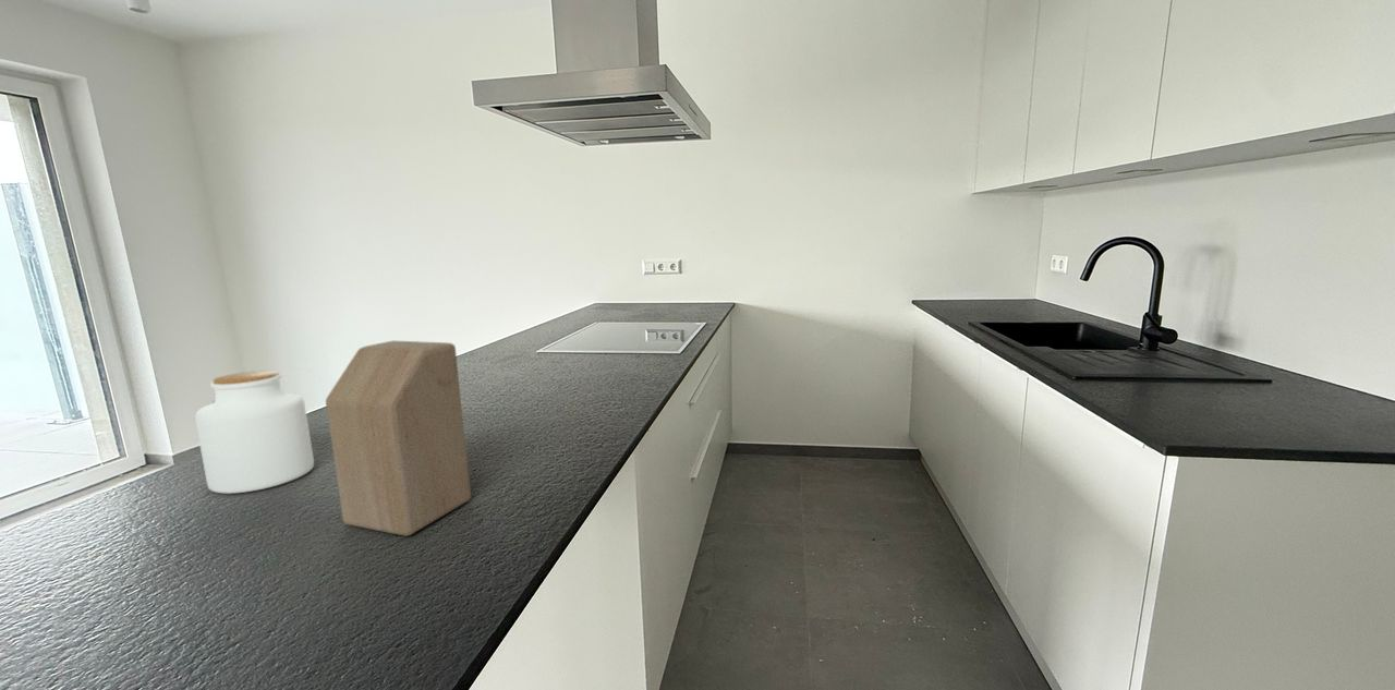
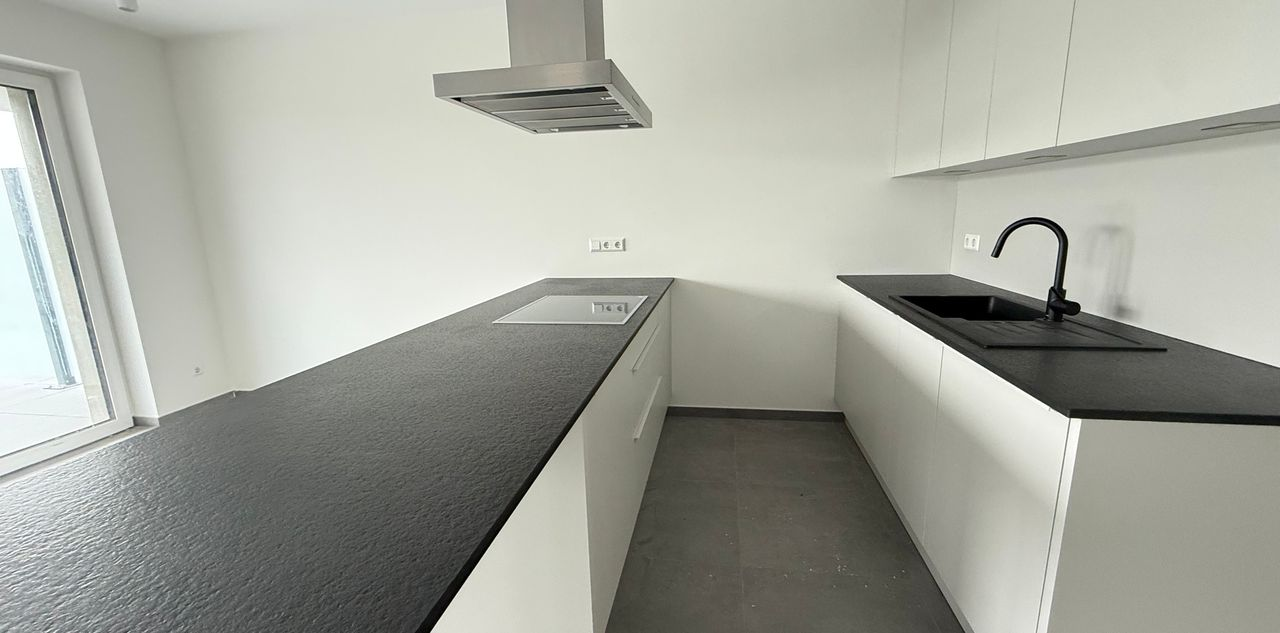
- knife block (400, 432)
- jar (257, 426)
